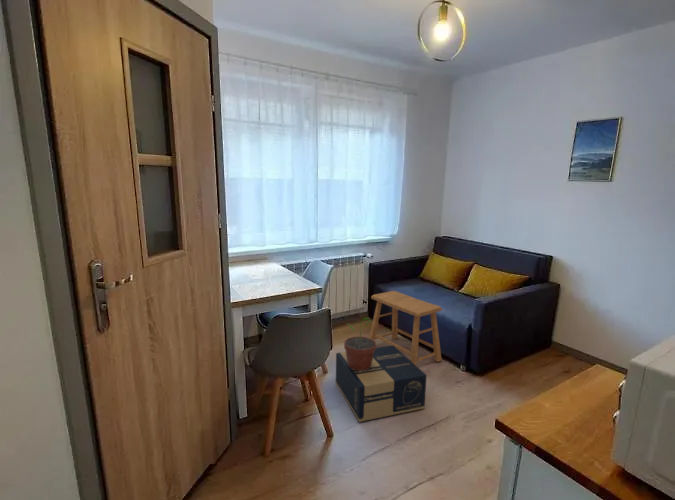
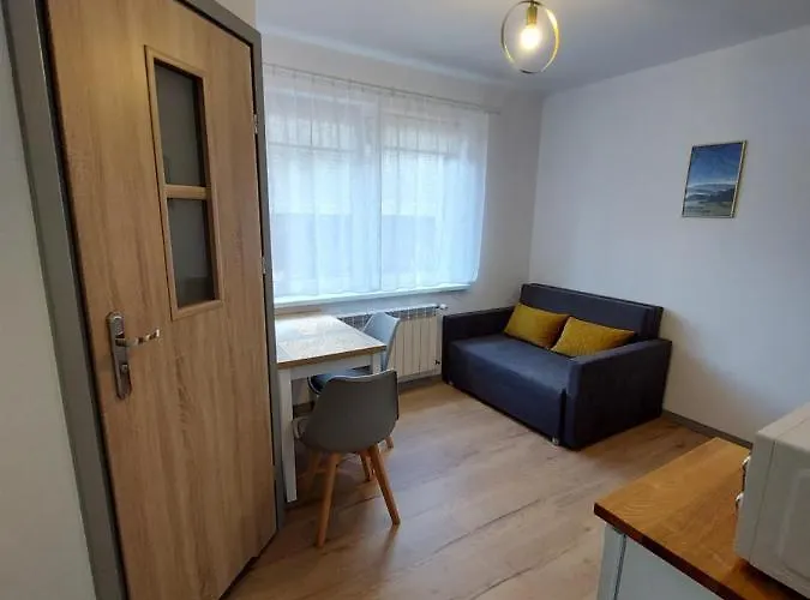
- cardboard box (378, 379)
- potted plant (360, 339)
- stool (401, 330)
